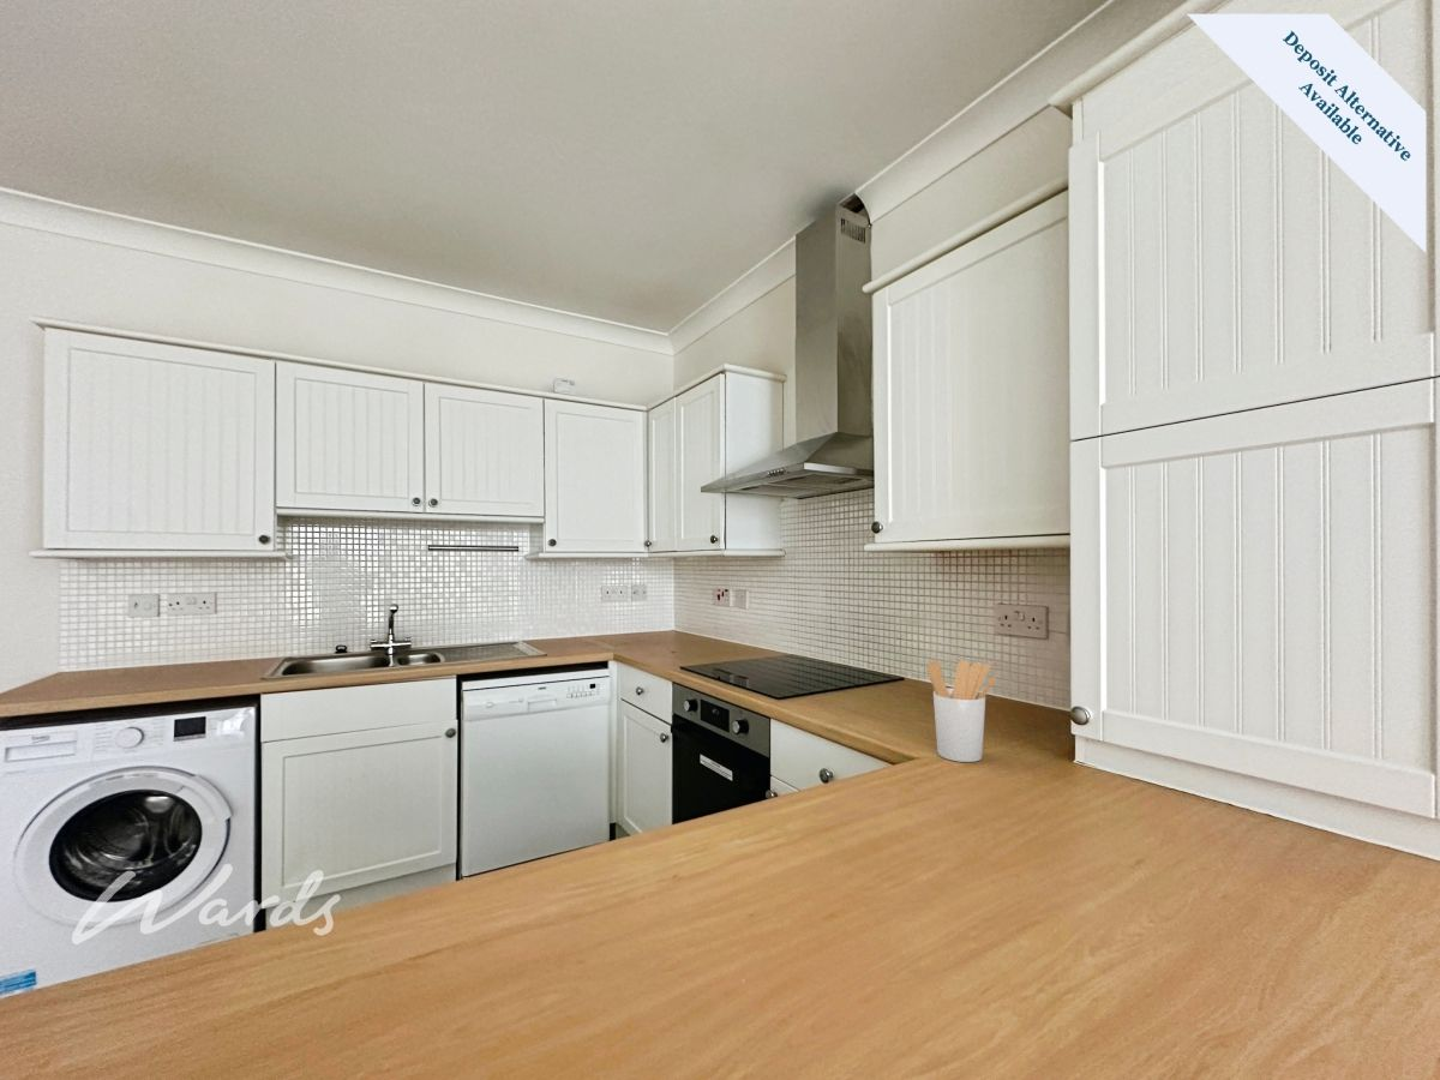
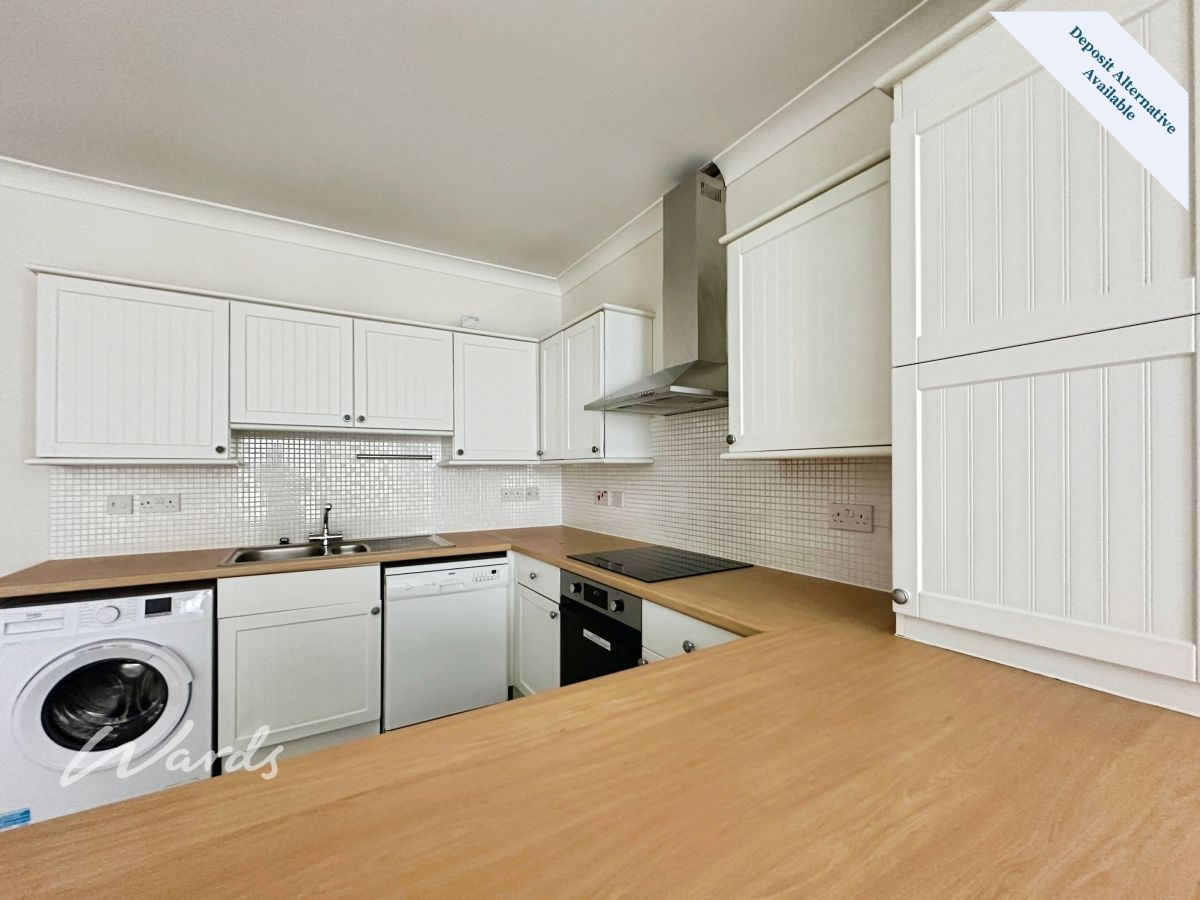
- utensil holder (964, 707)
